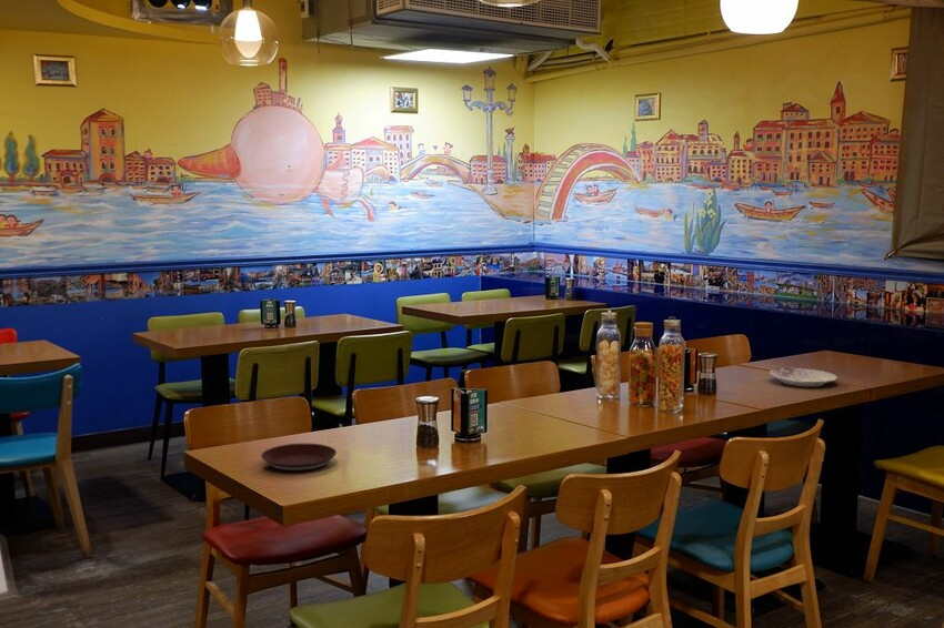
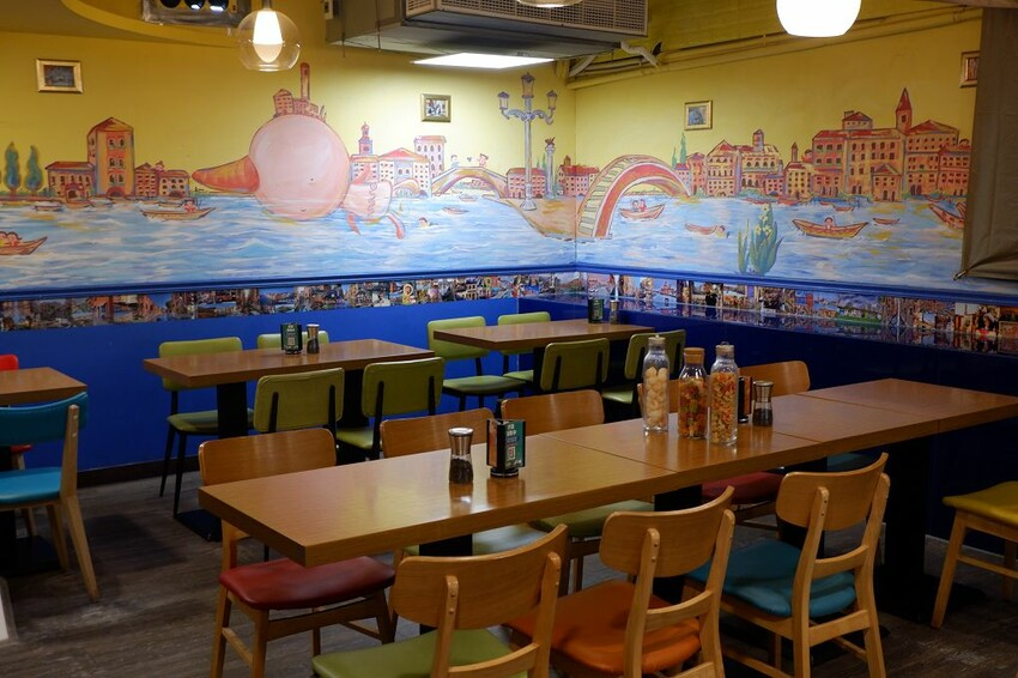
- plate (802, 377)
- plate (299, 458)
